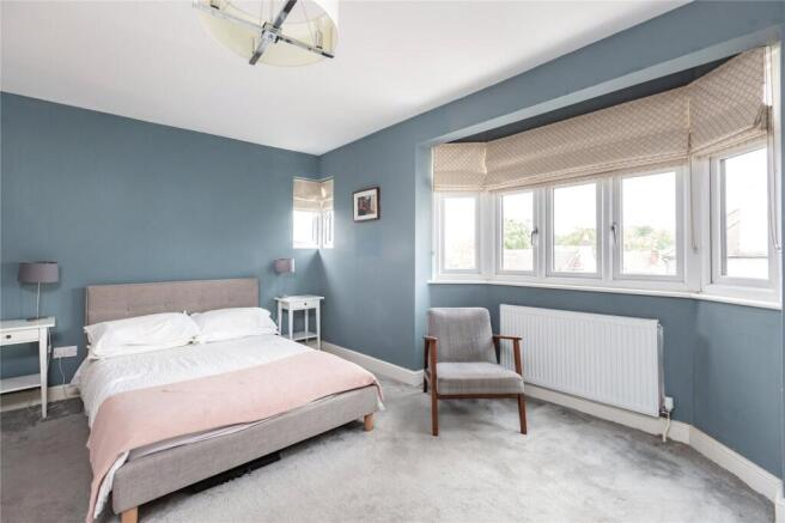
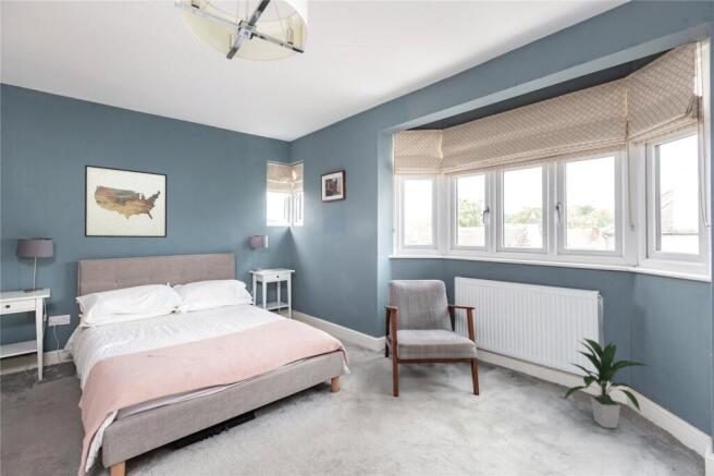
+ wall art (128, 204)
+ indoor plant (601, 379)
